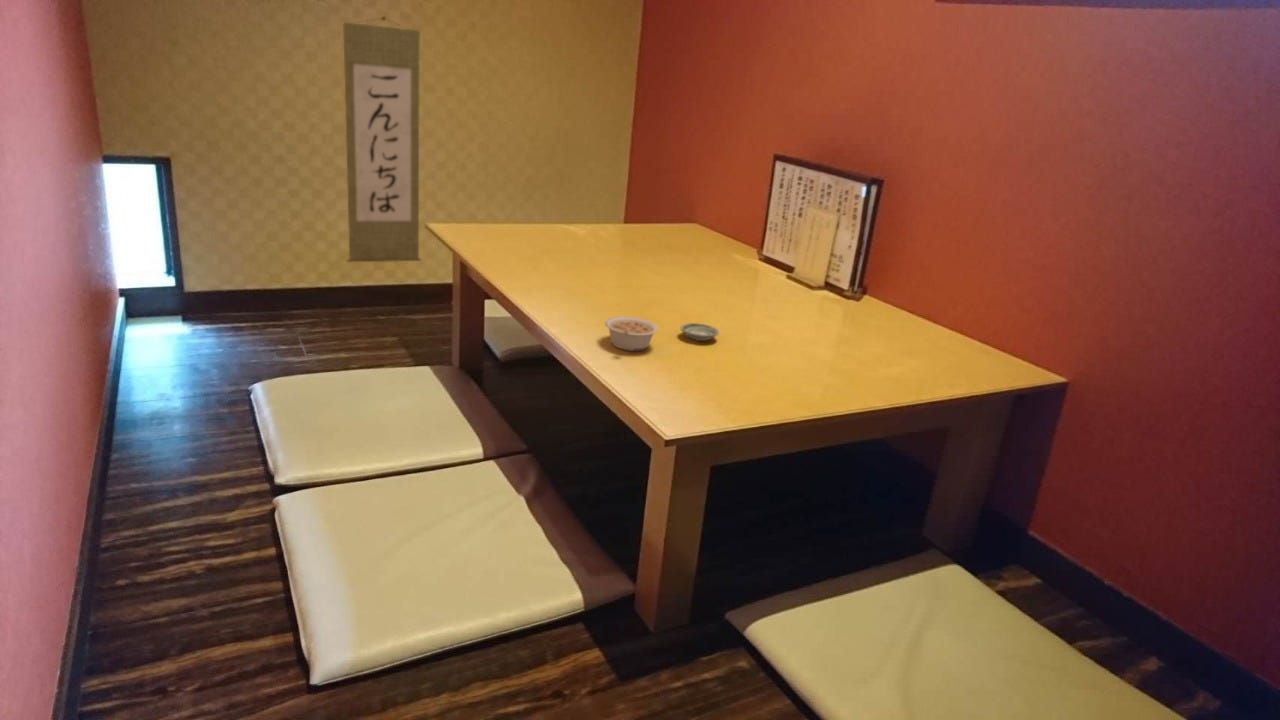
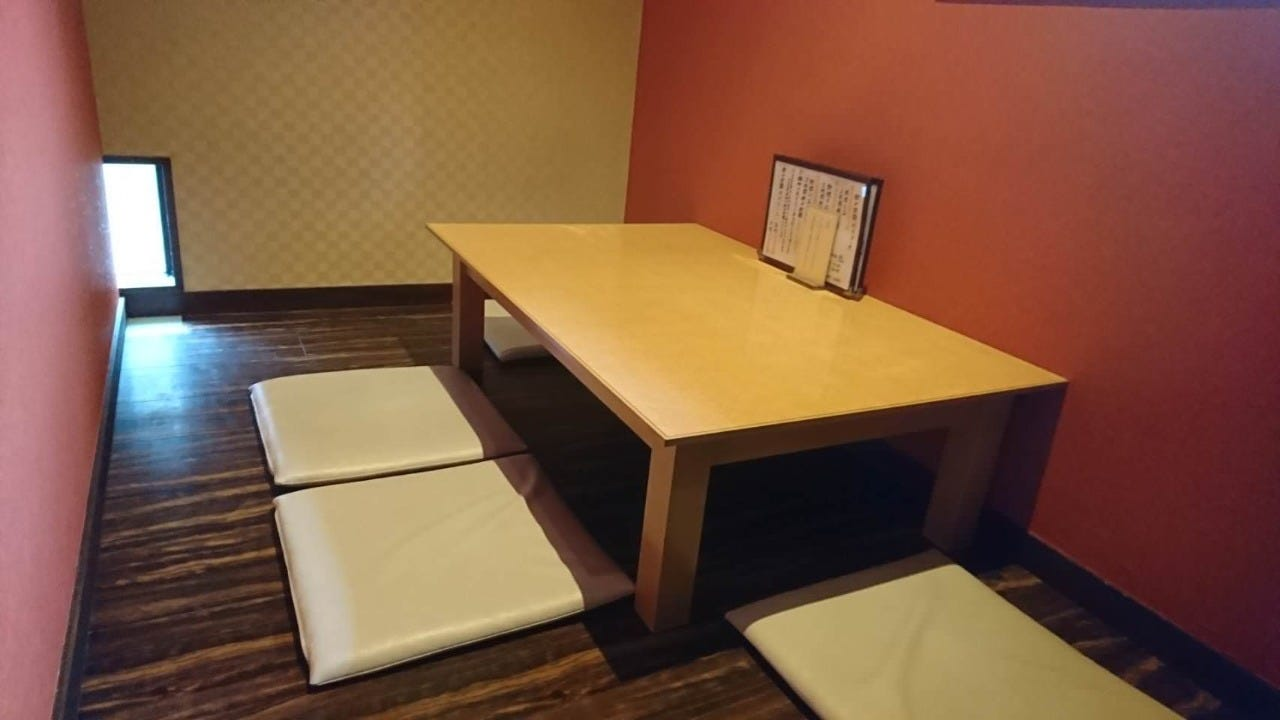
- legume (631, 333)
- saucer (699, 333)
- wall scroll (383, 144)
